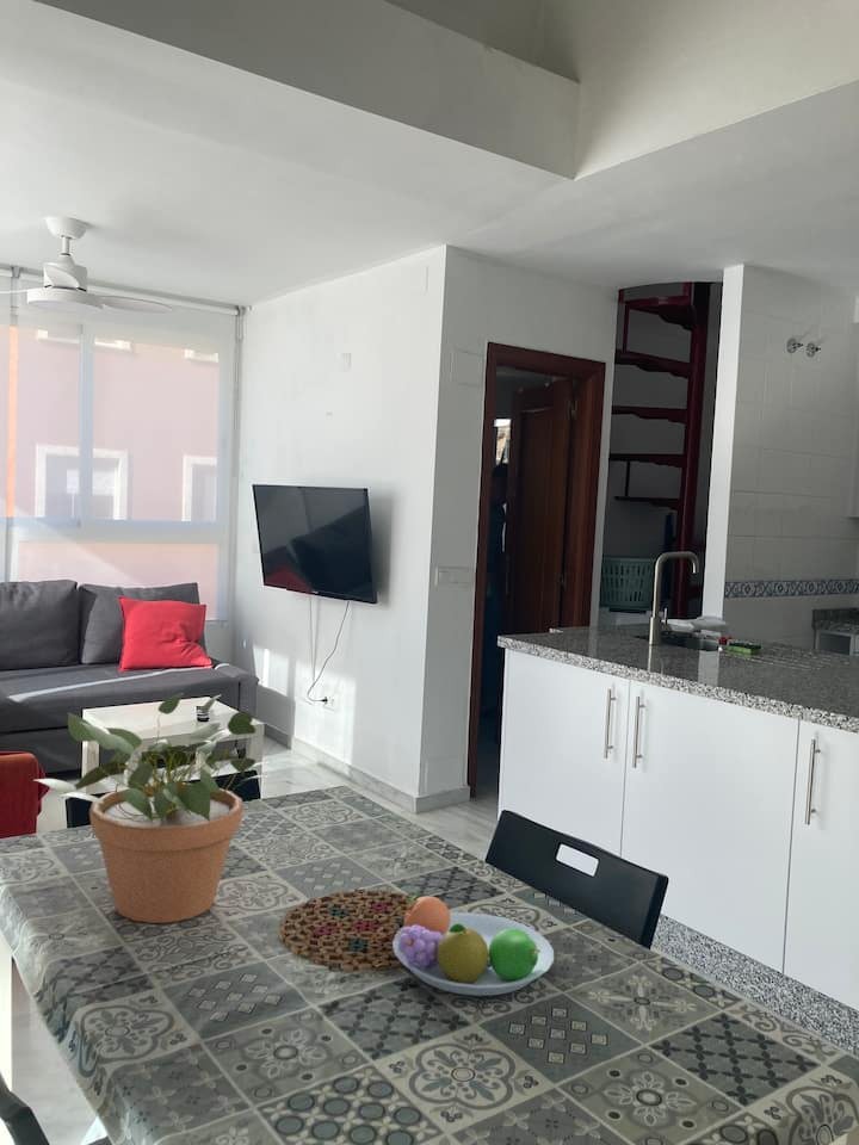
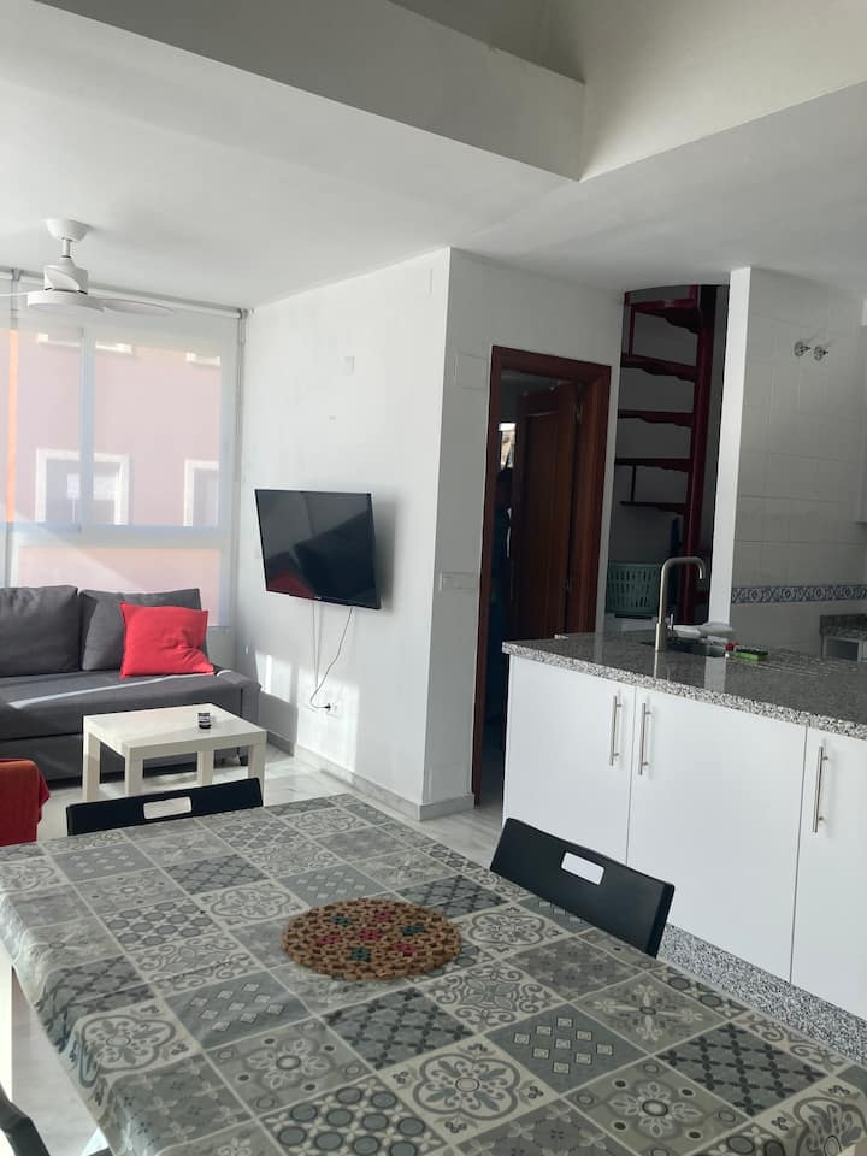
- fruit bowl (476, 934)
- potted plant (156, 810)
